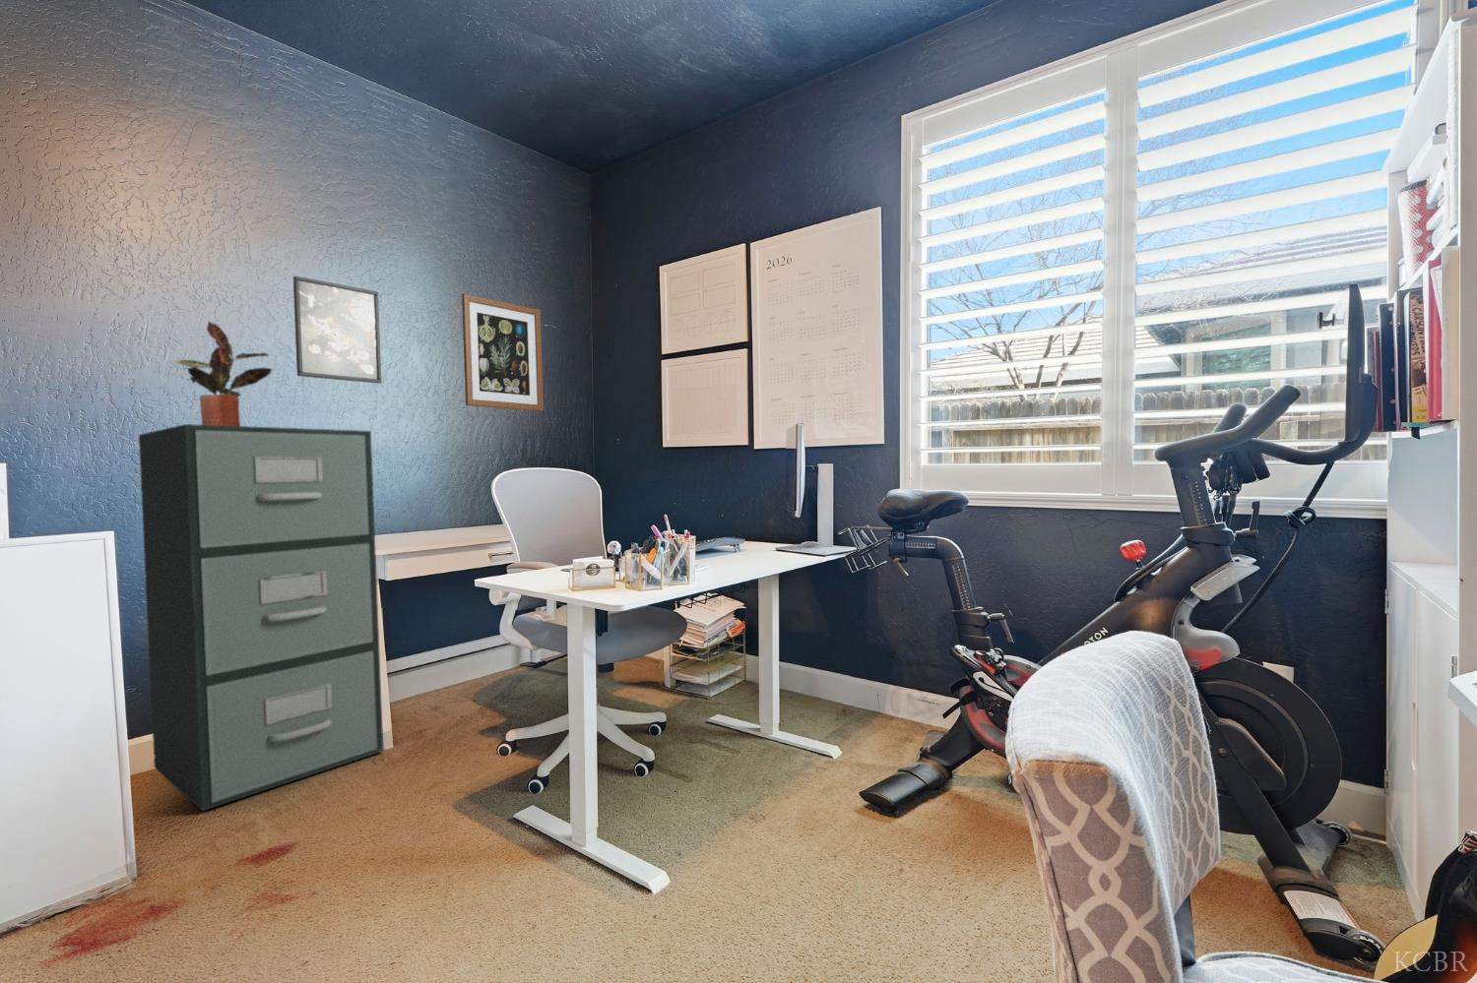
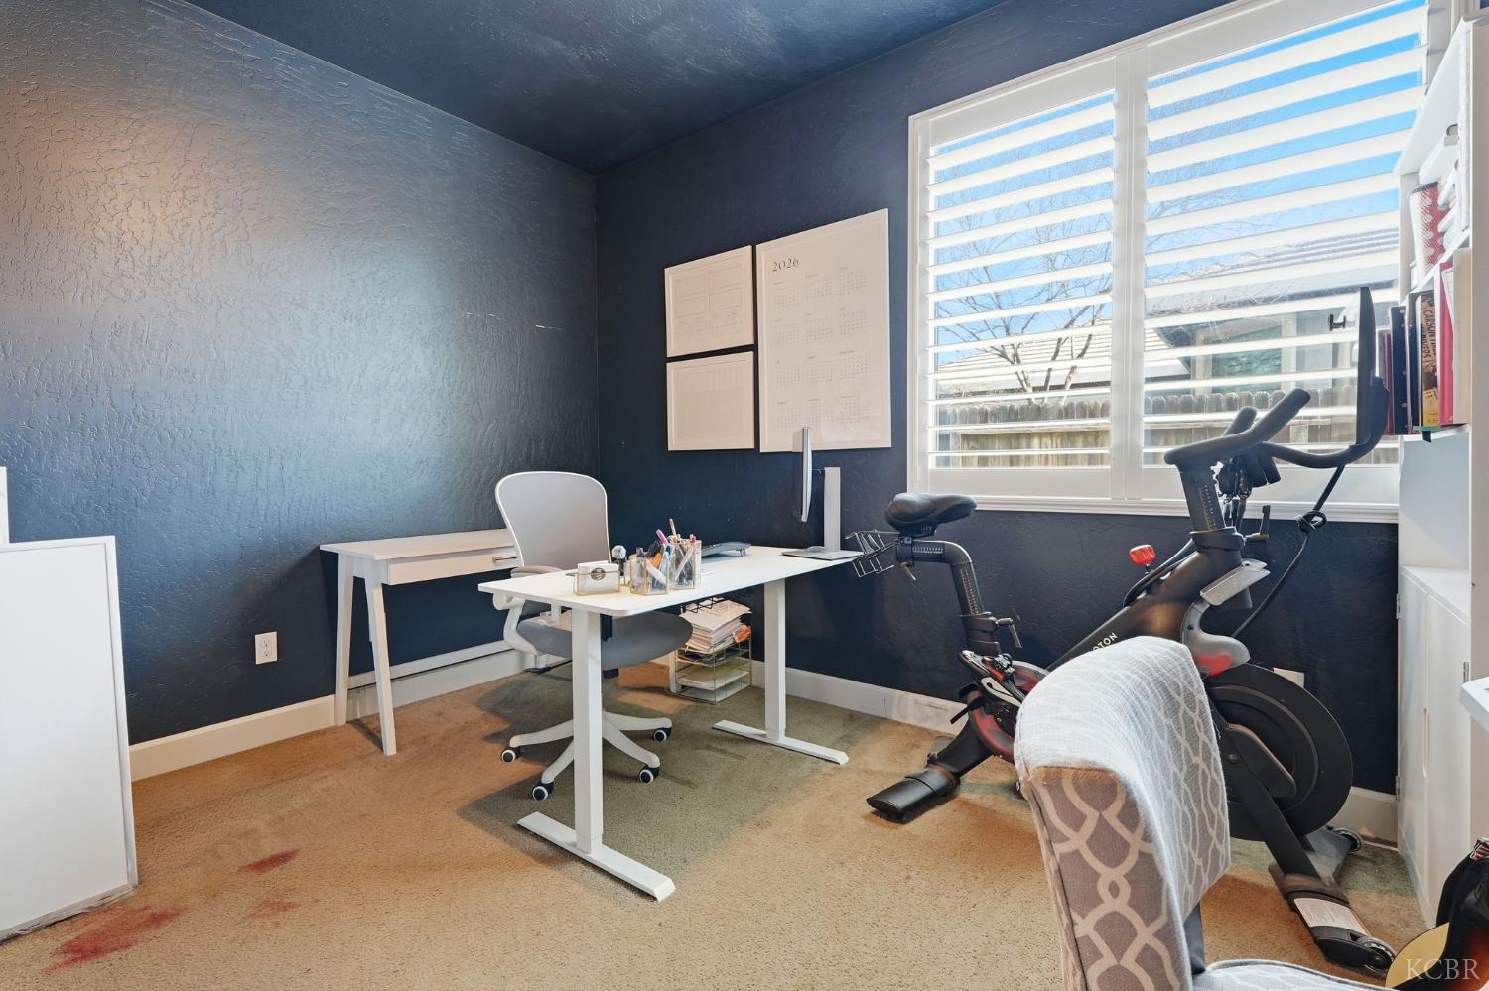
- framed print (339, 331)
- wall art (504, 355)
- potted plant (229, 377)
- filing cabinet (266, 597)
